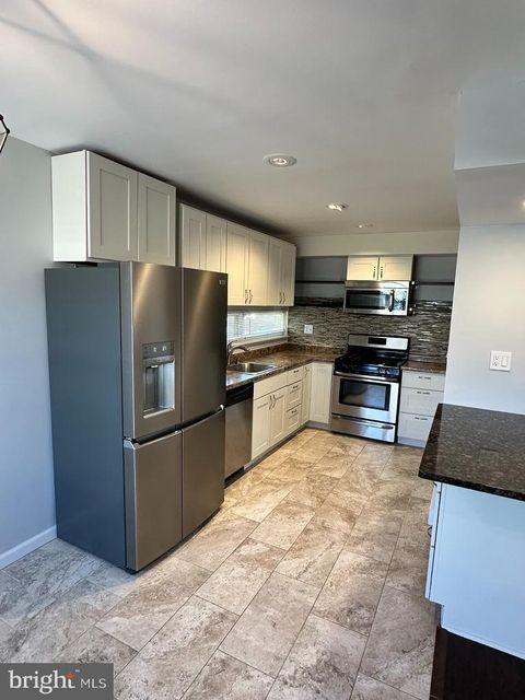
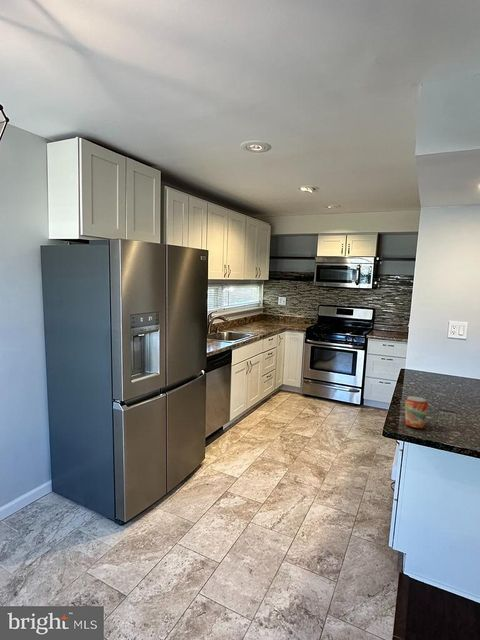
+ beverage can (415, 412)
